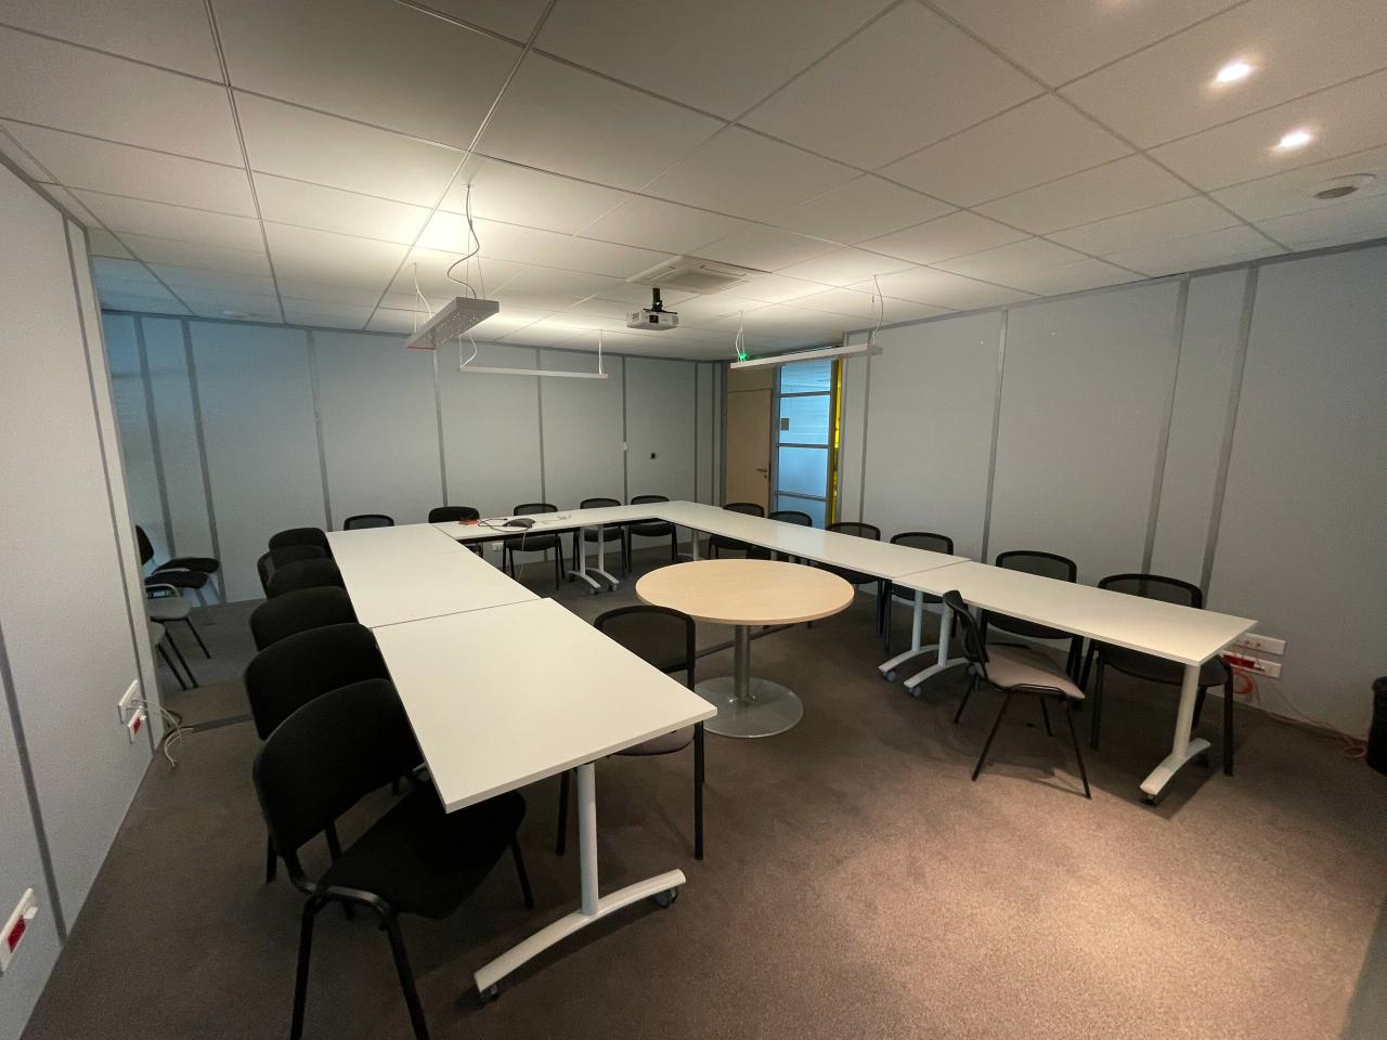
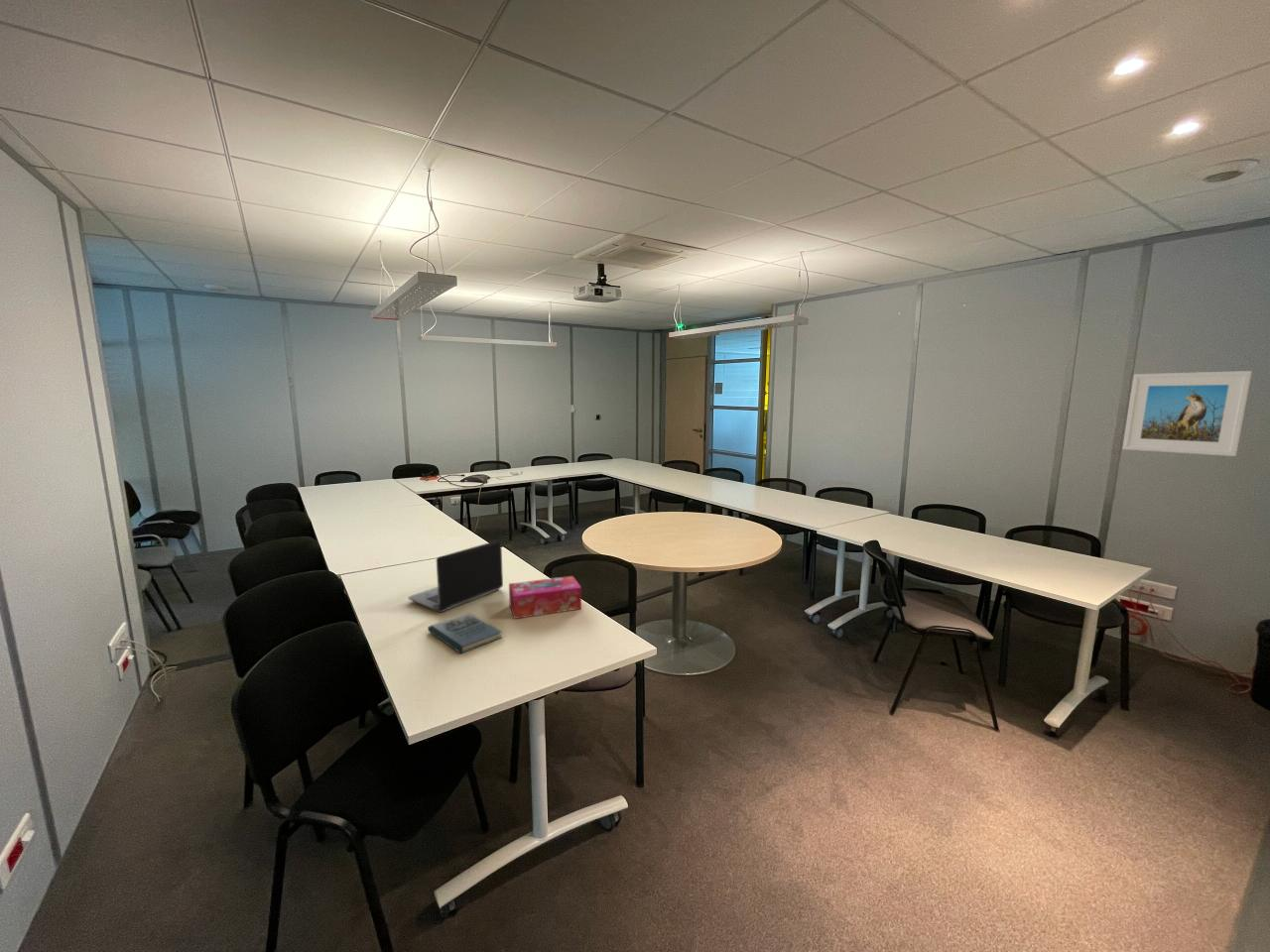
+ laptop computer (455, 569)
+ book (464, 632)
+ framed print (1182, 413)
+ tissue box (545, 596)
